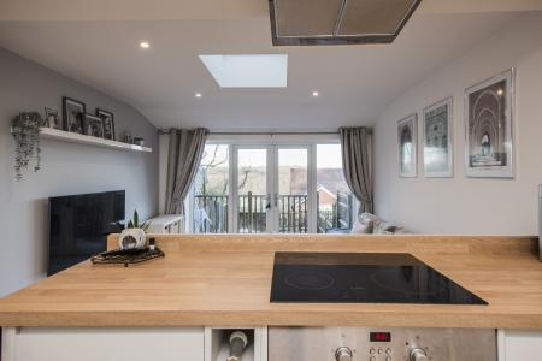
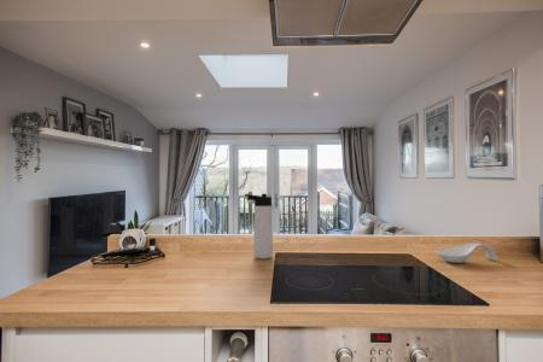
+ thermos bottle (258, 224)
+ spoon rest (466, 252)
